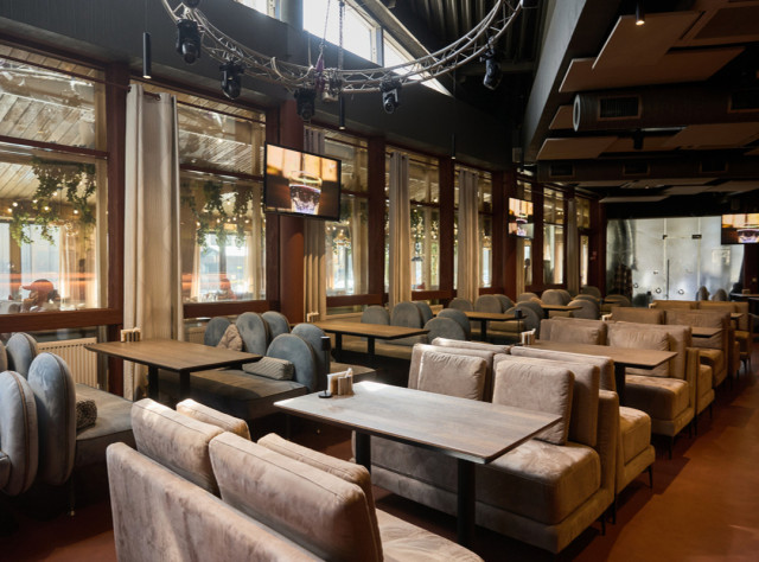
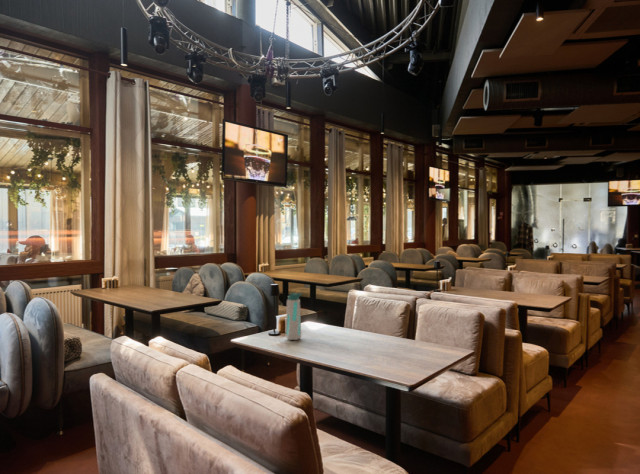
+ water bottle (294, 315)
